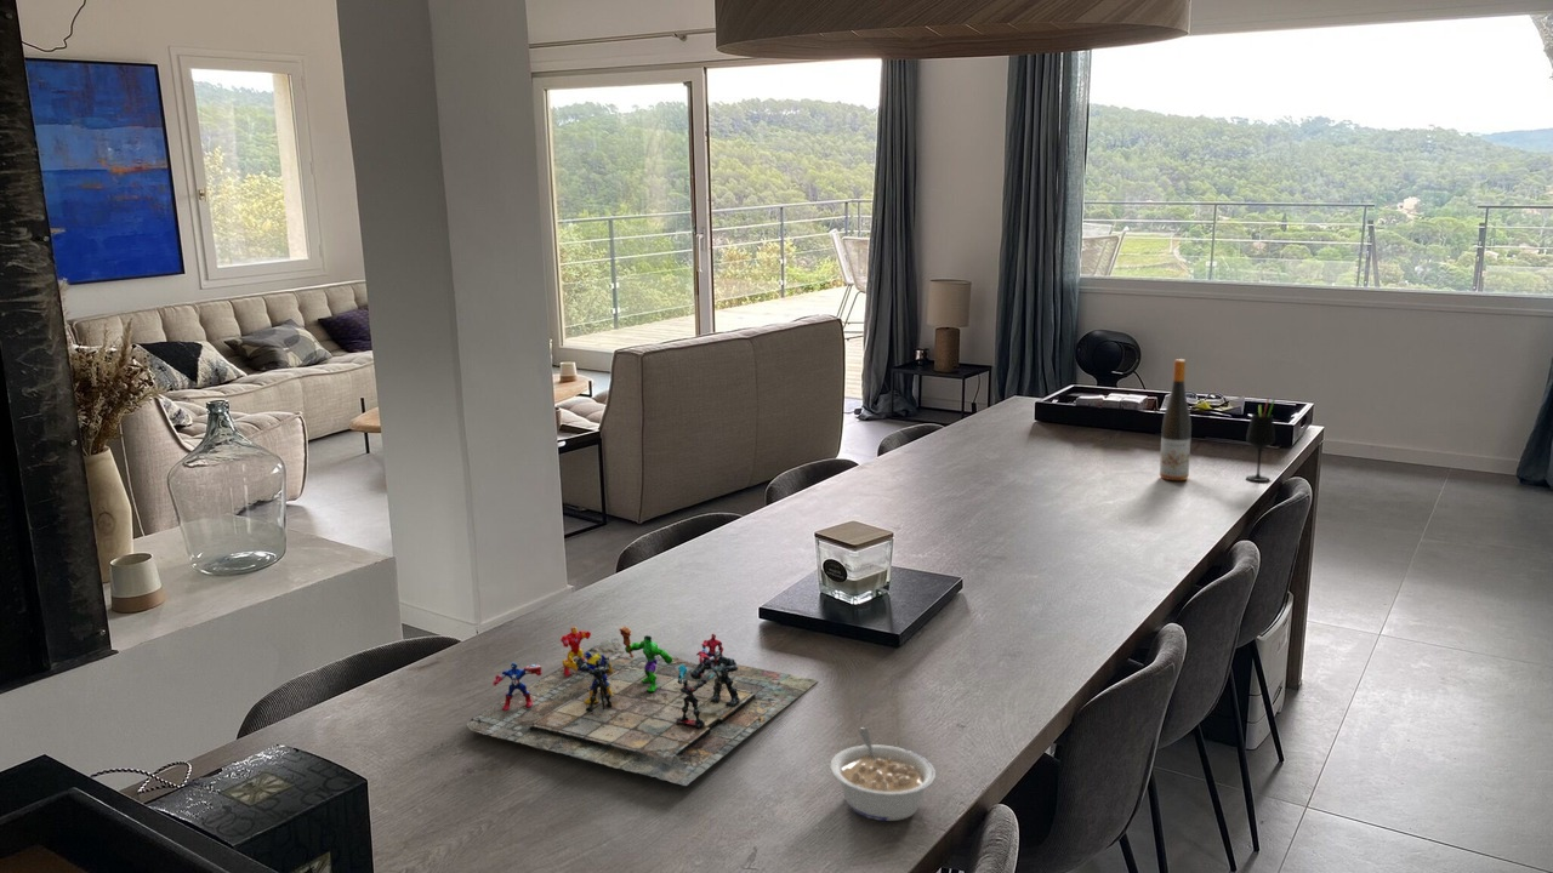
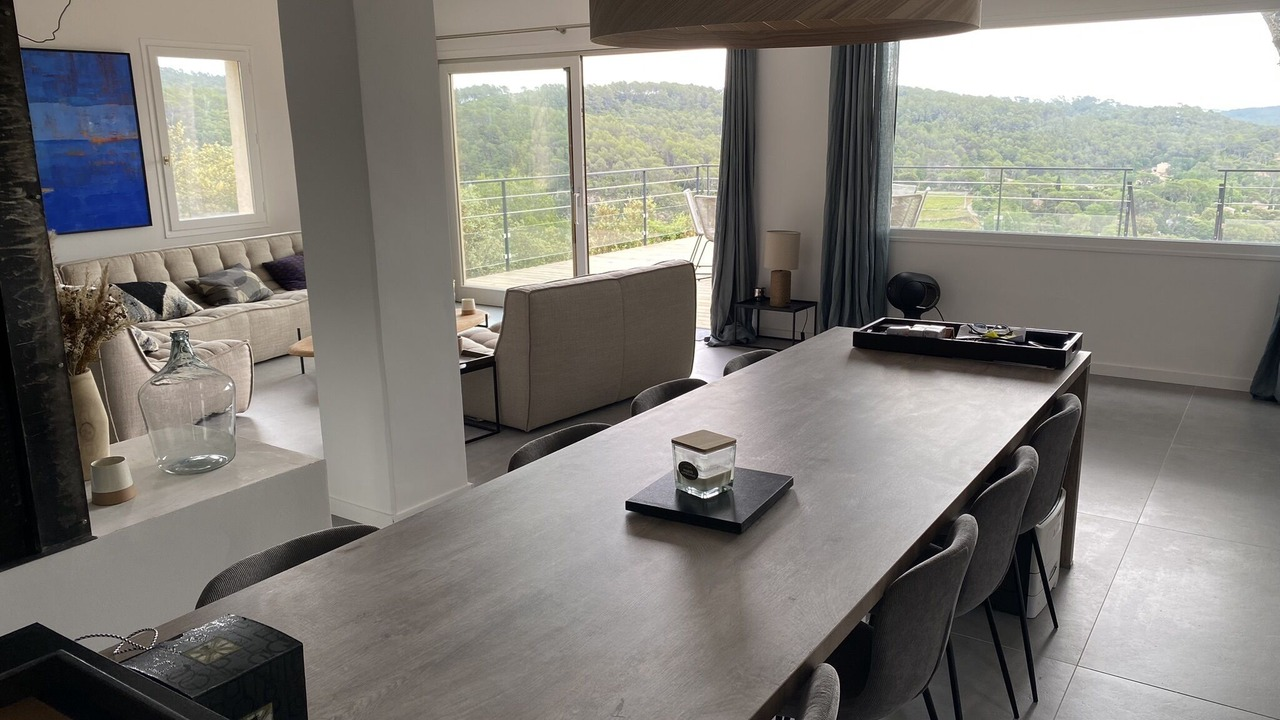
- board game (644, 671)
- legume (878, 780)
- wine bottle (1177, 418)
- wine glass (1259, 439)
